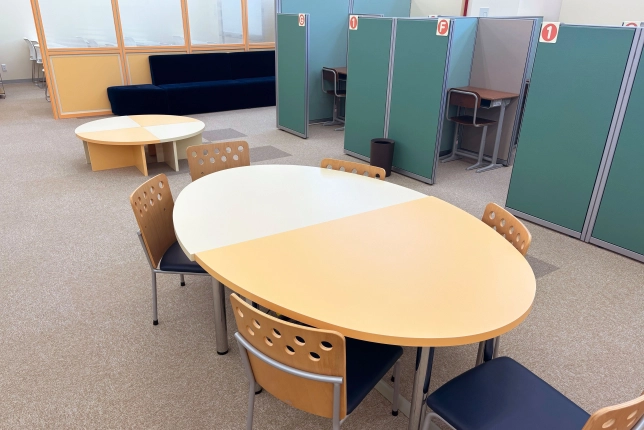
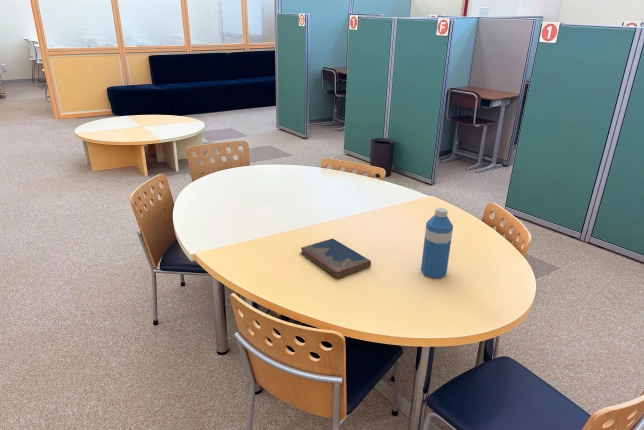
+ water bottle (437, 241)
+ hardcover book (334, 256)
